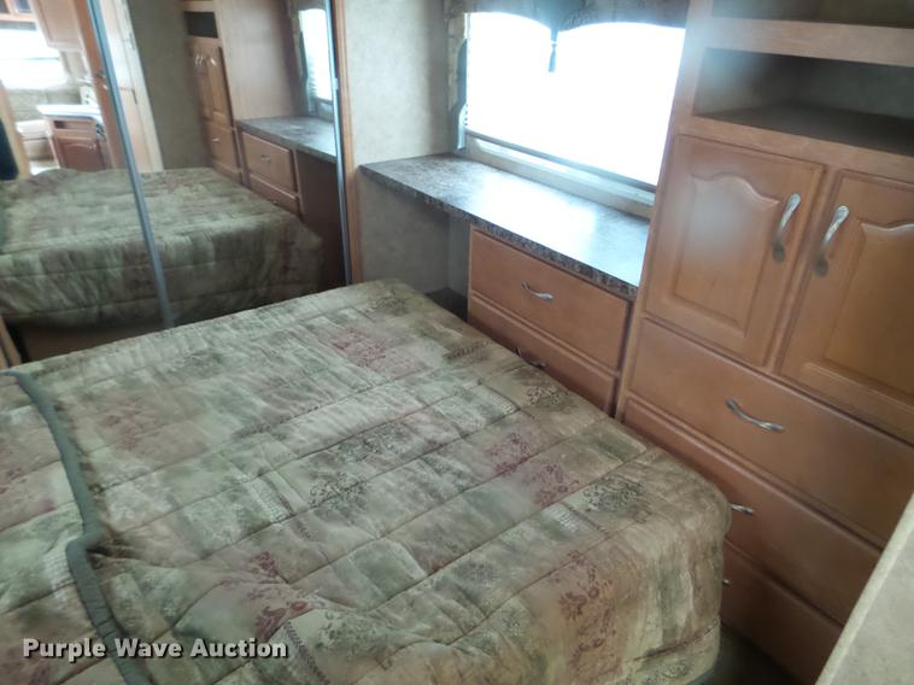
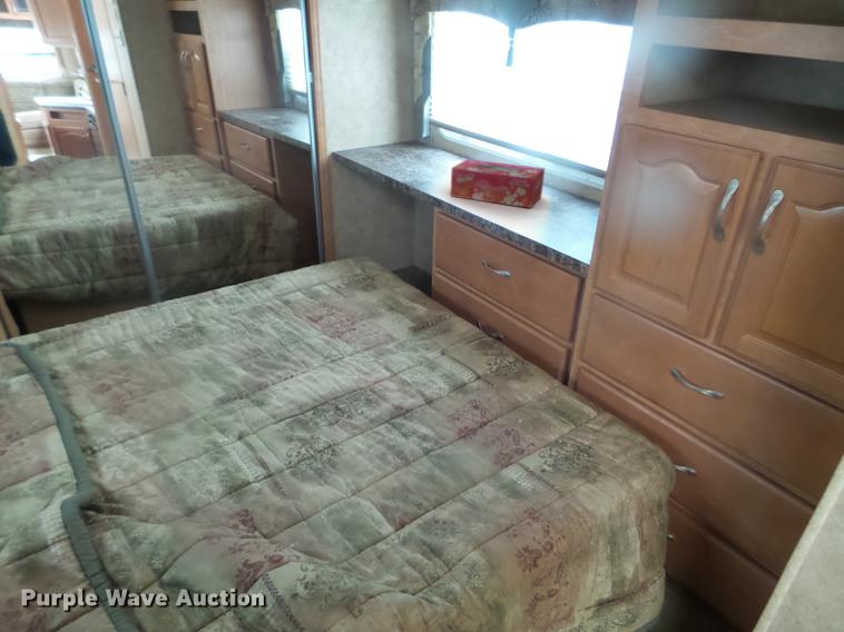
+ tissue box (497, 181)
